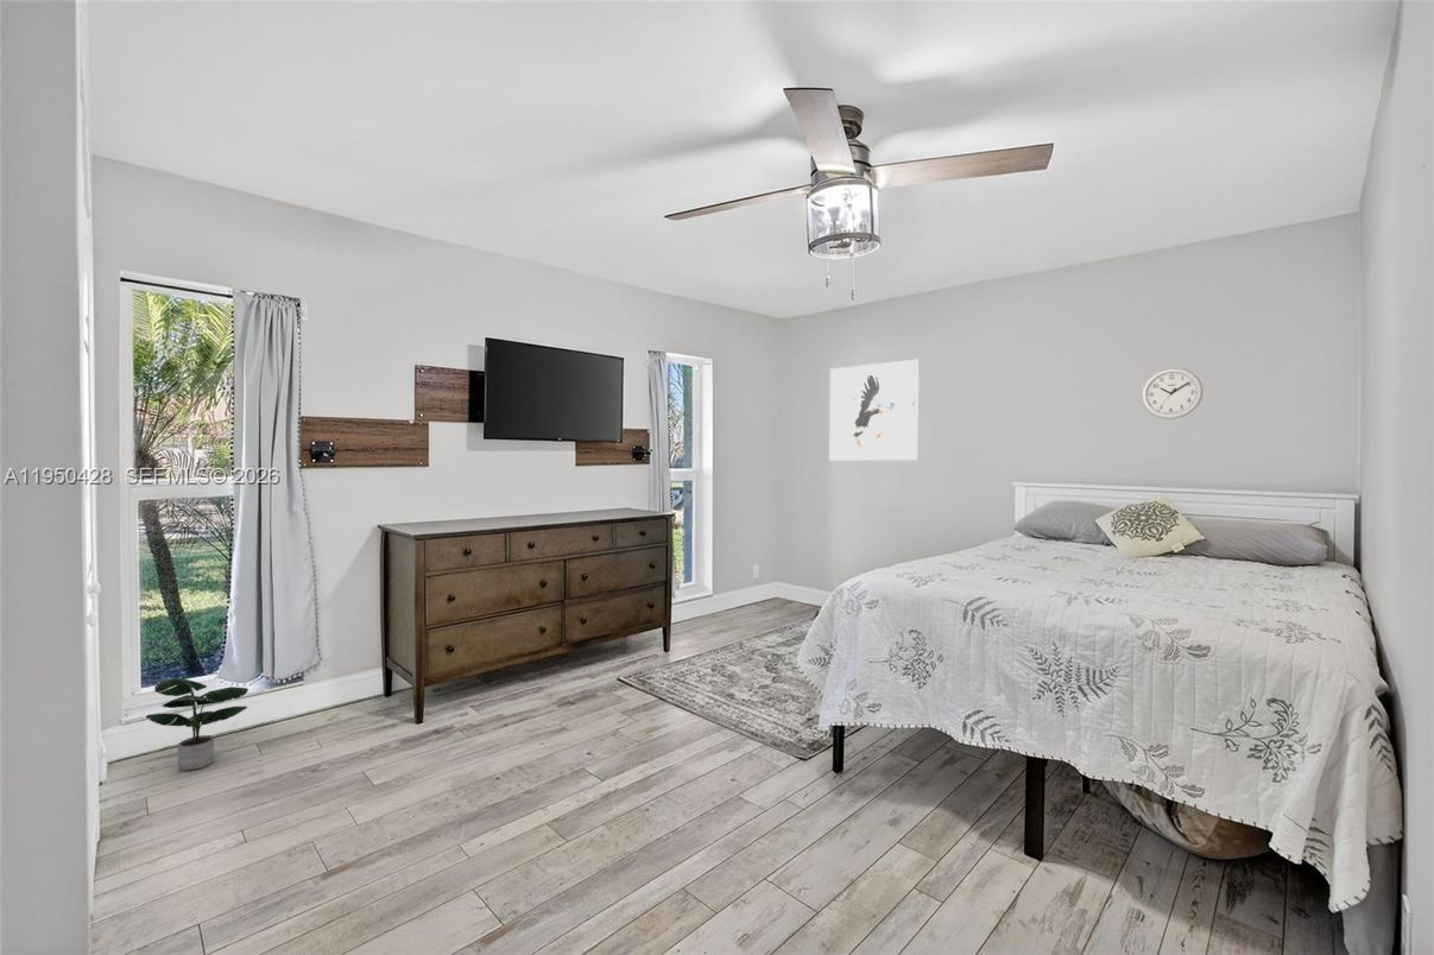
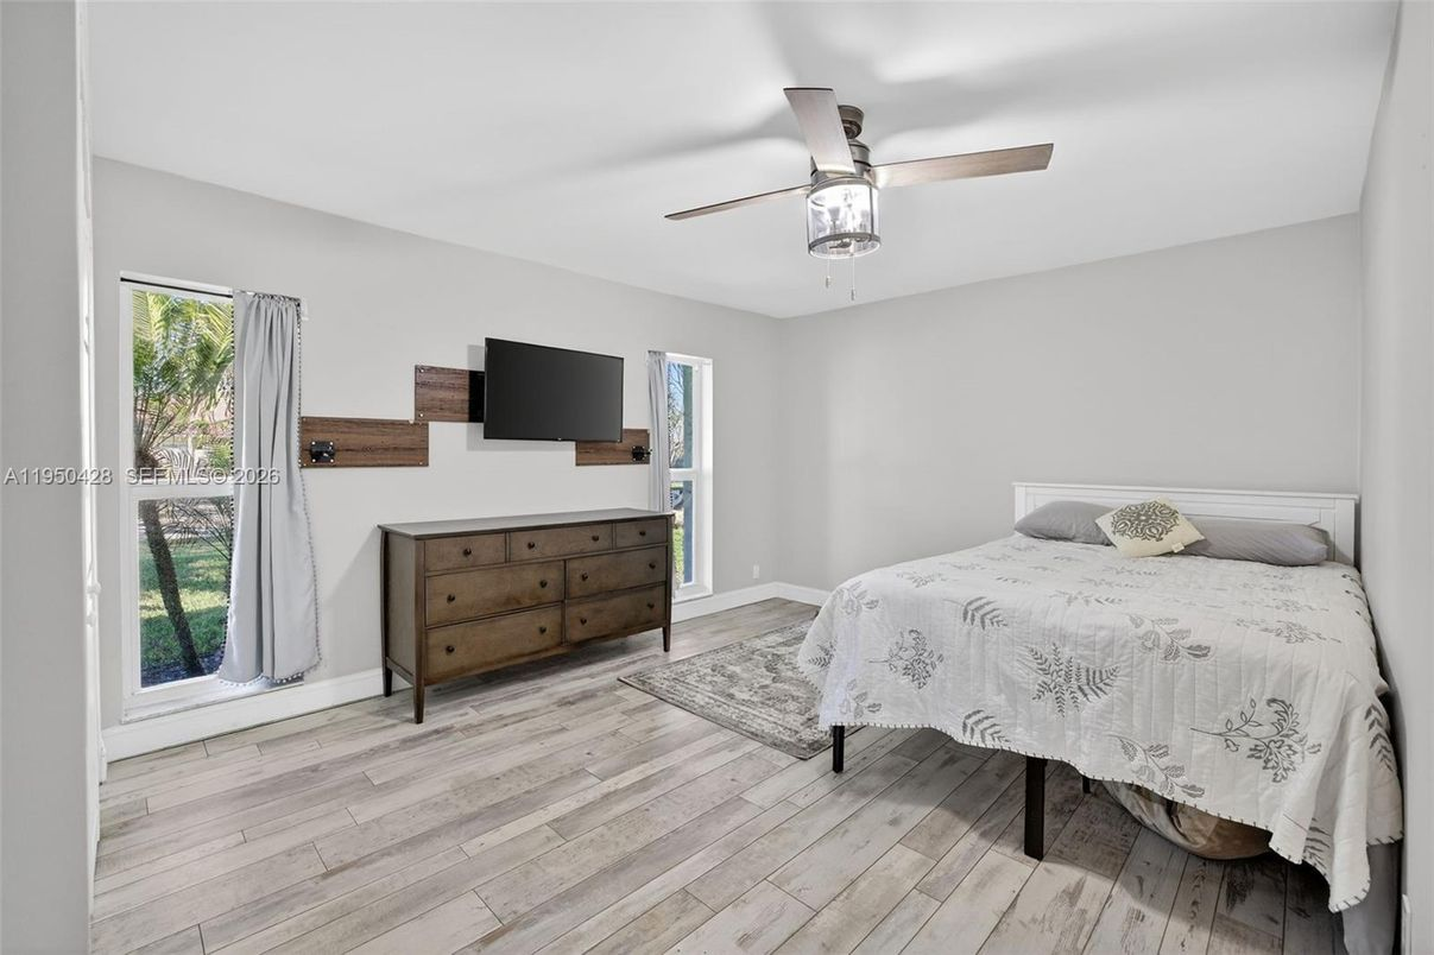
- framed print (872, 412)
- potted plant (200, 721)
- wall clock (1170, 393)
